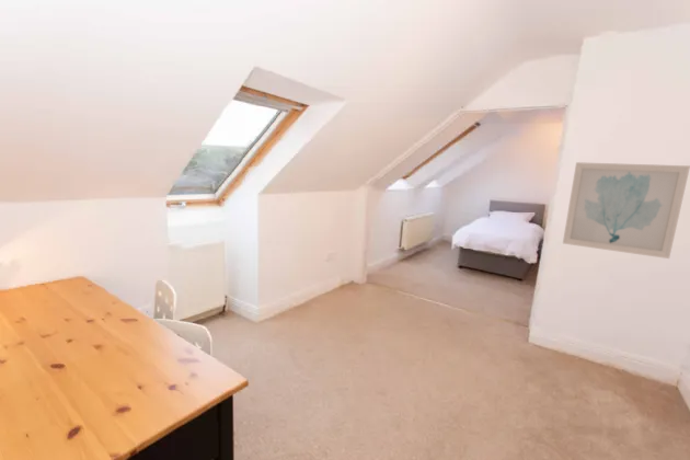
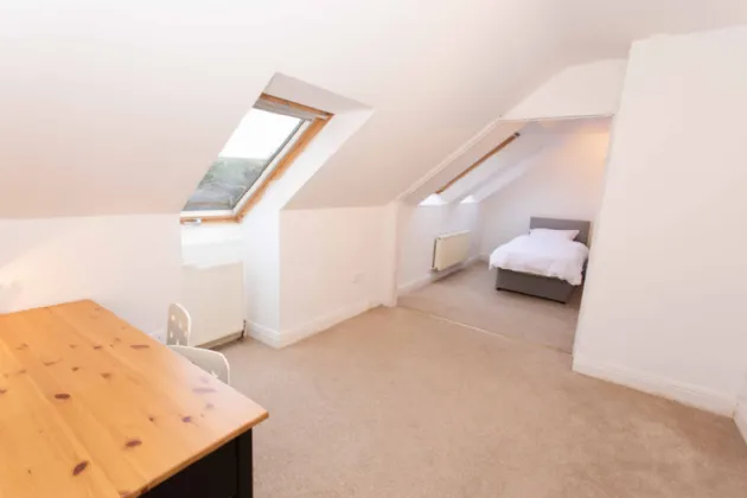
- wall art (620, 208)
